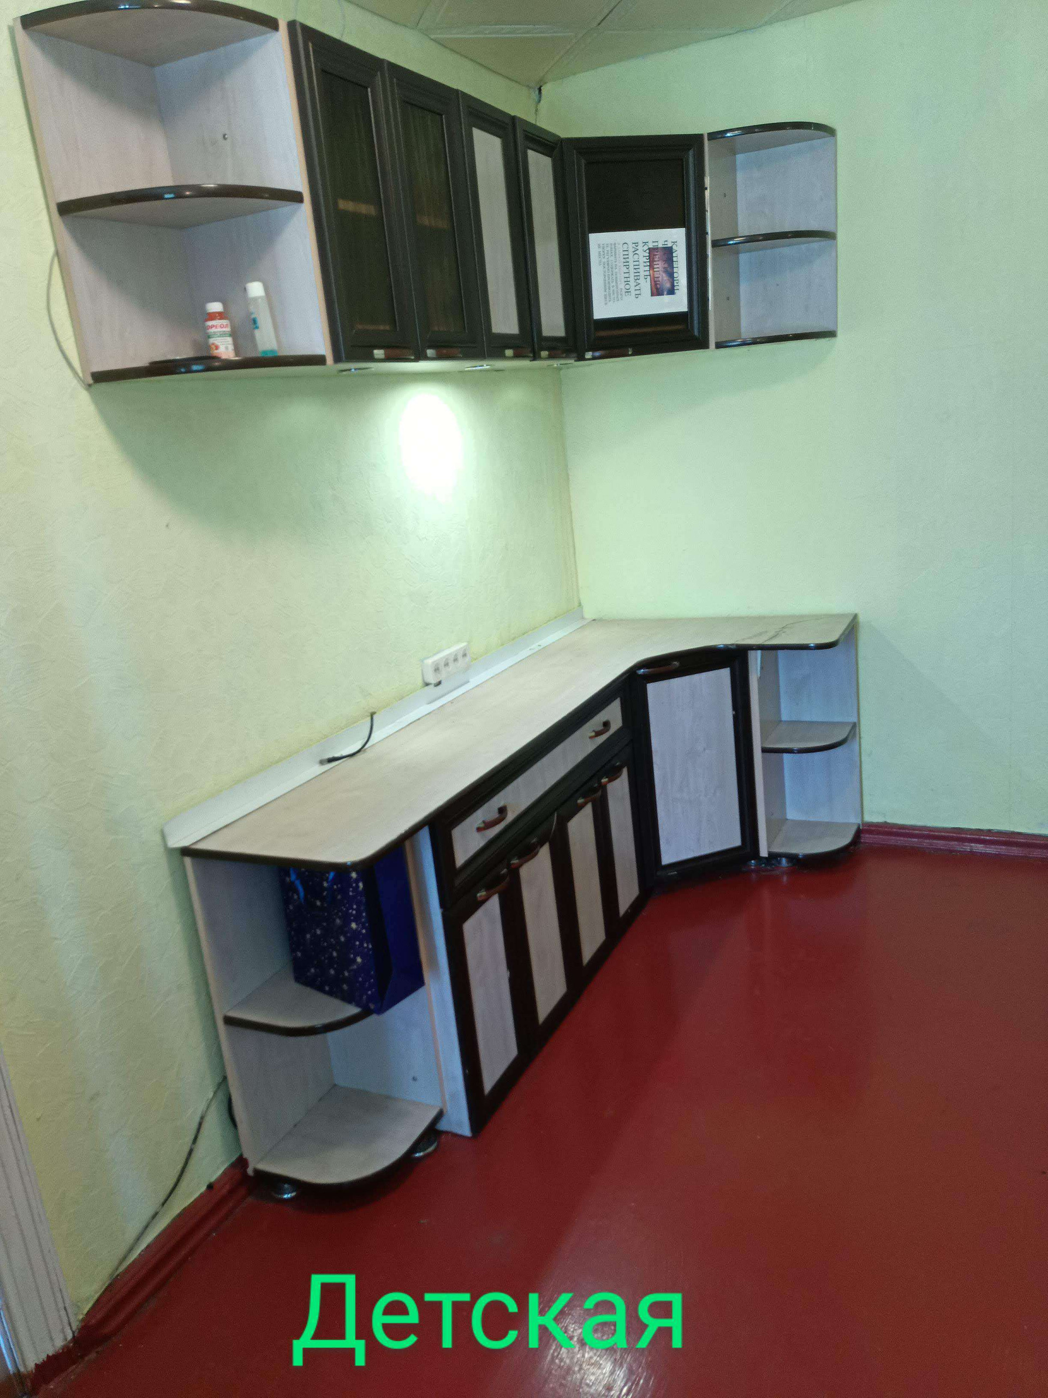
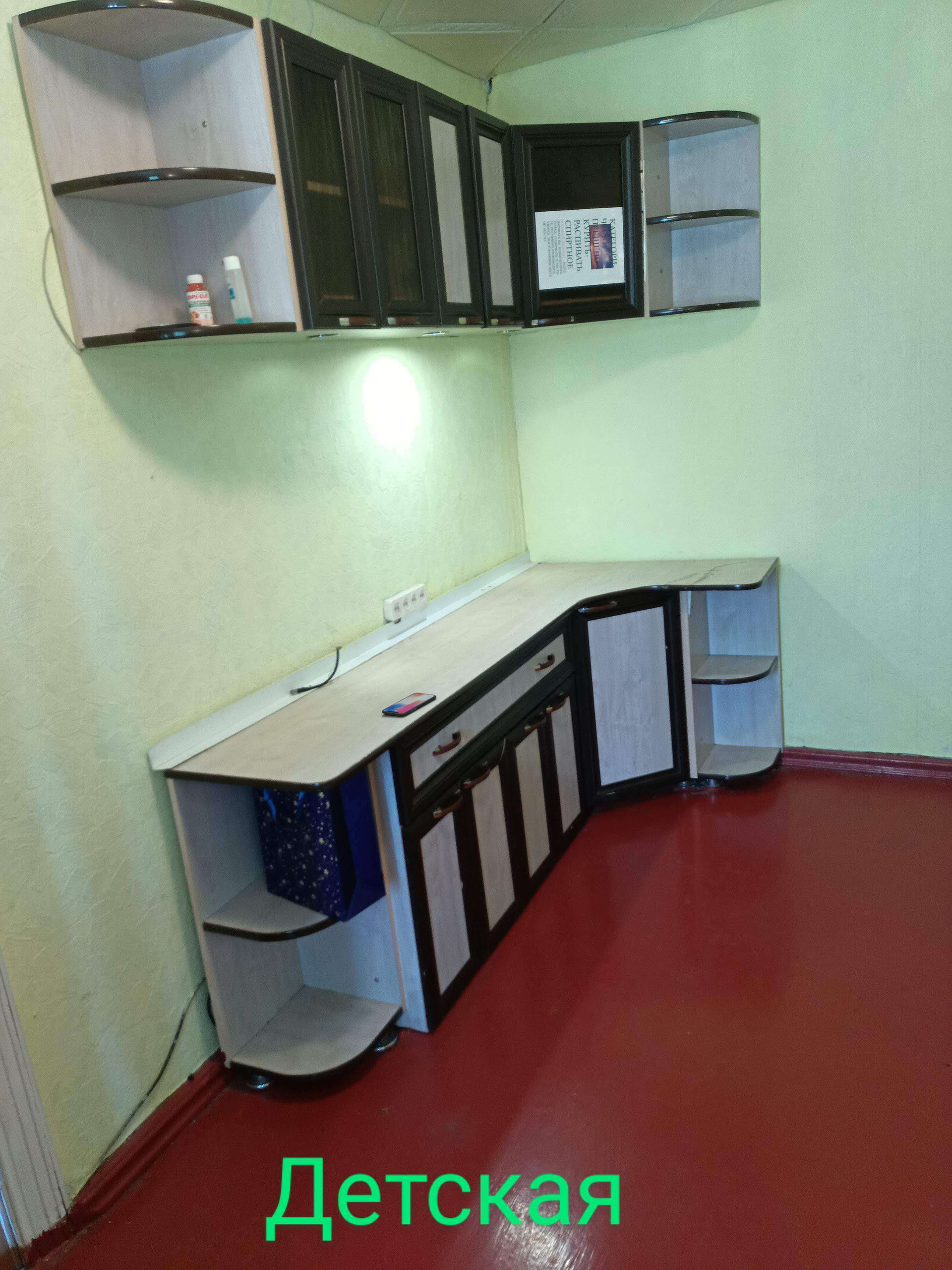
+ smartphone (409, 704)
